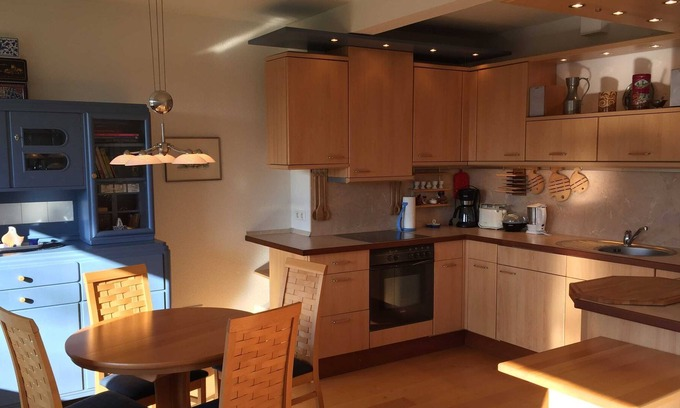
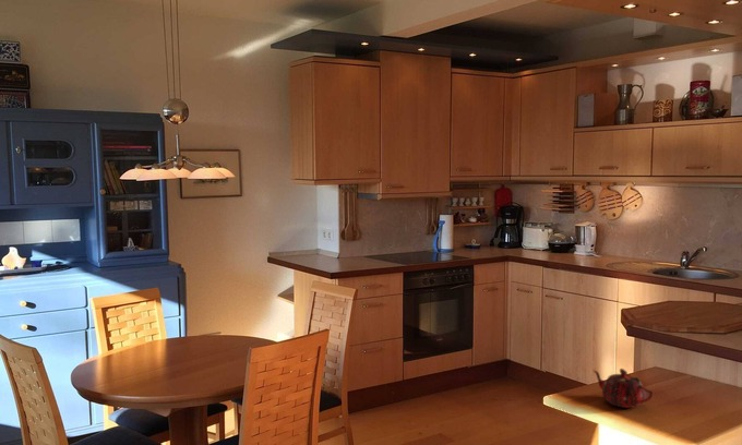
+ teapot (621, 385)
